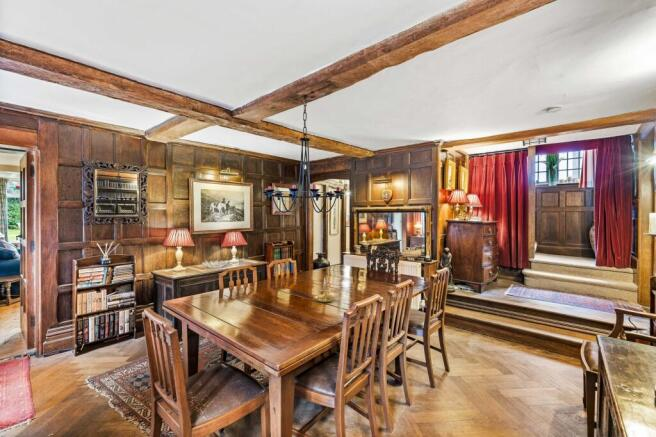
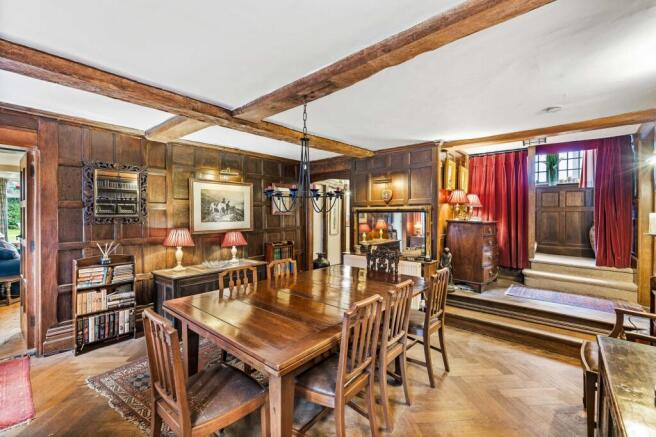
- candle holder (325, 289)
